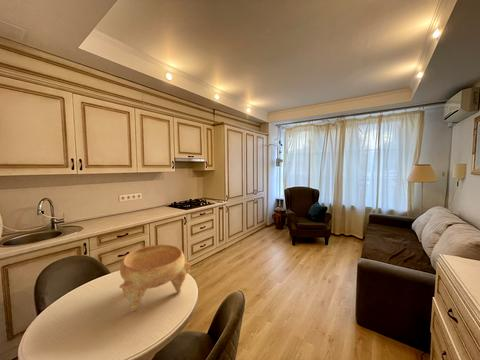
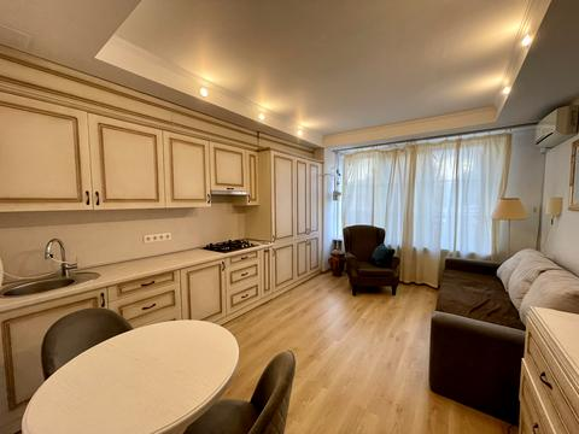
- decorative bowl (150, 275)
